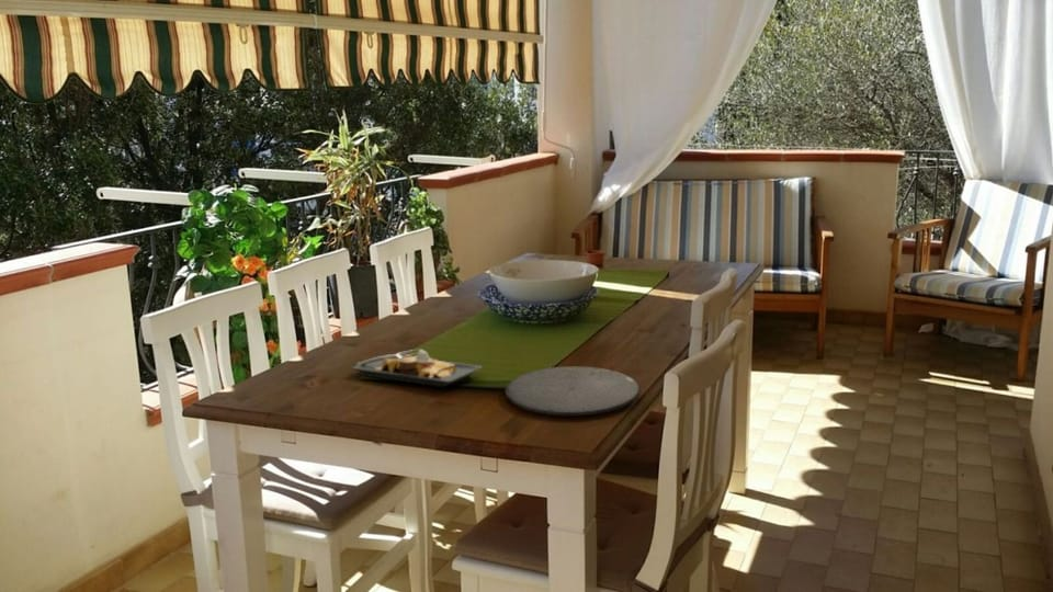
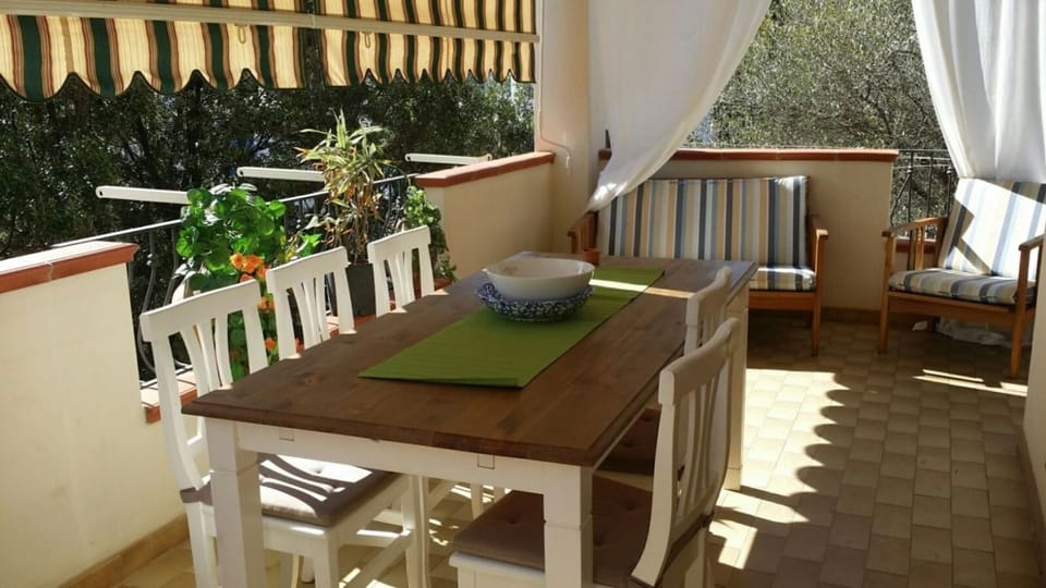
- plate (419, 361)
- plate (571, 389)
